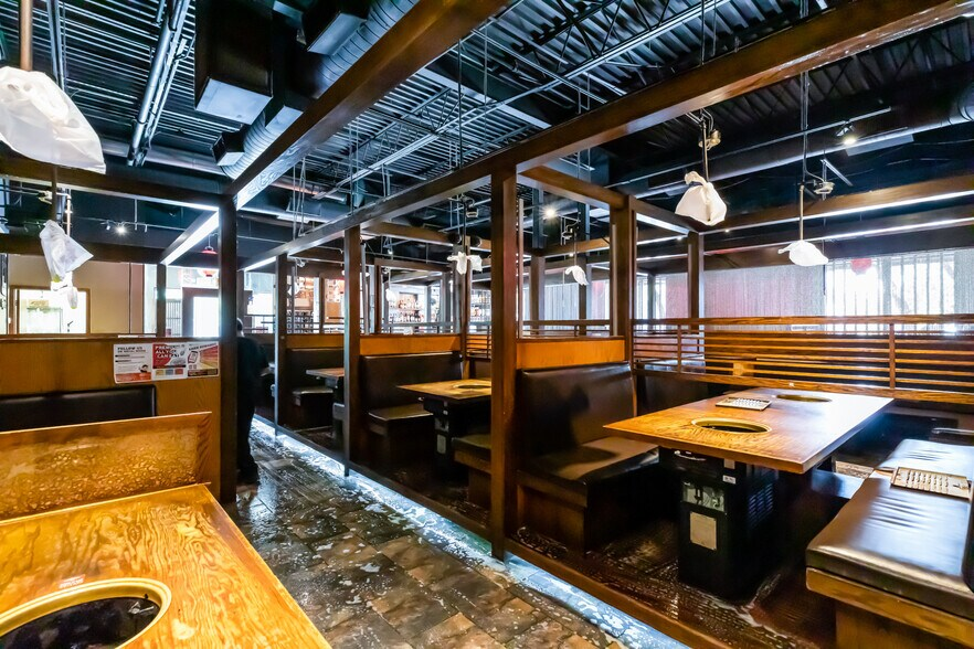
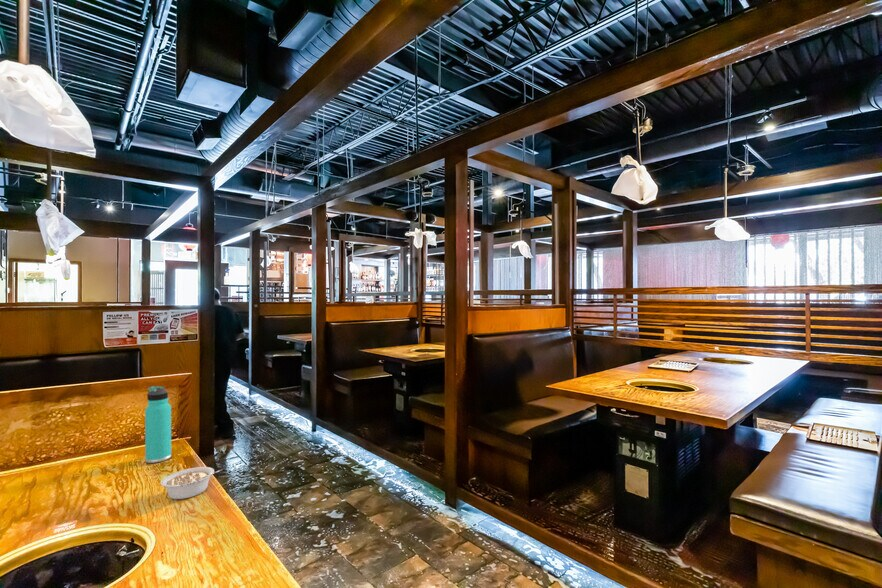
+ legume (190, 481)
+ thermos bottle (158, 422)
